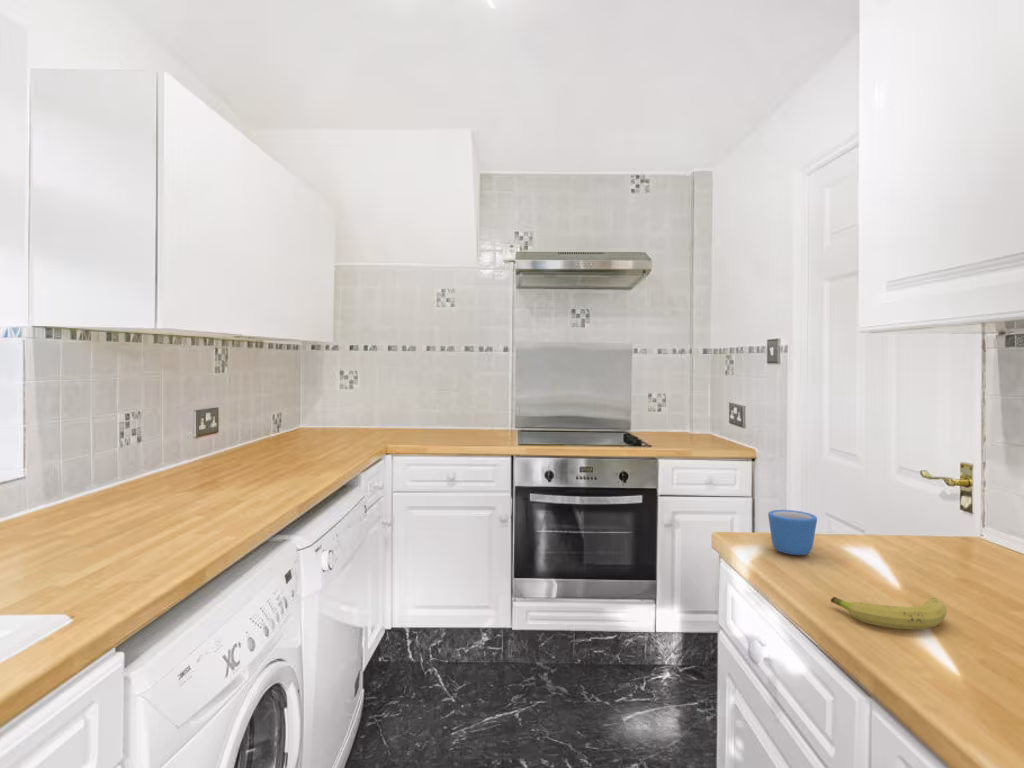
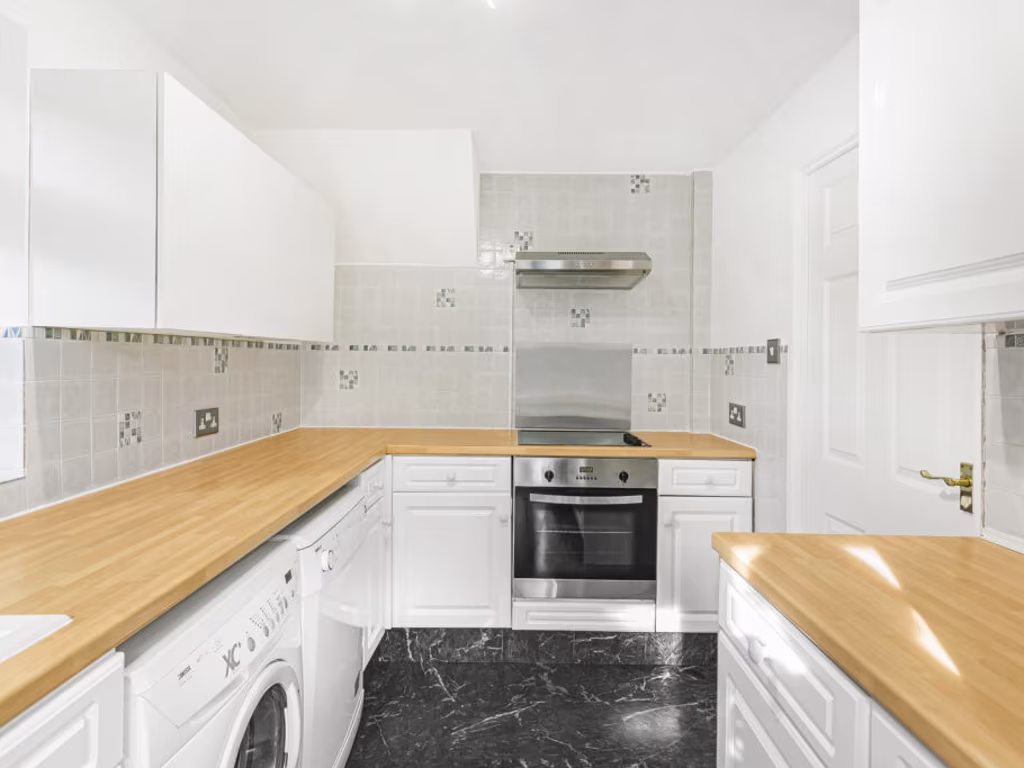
- mug (793, 531)
- fruit (886, 607)
